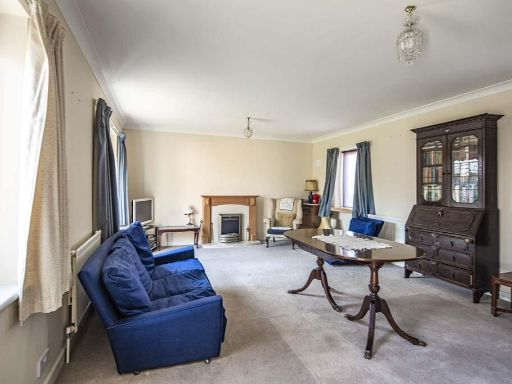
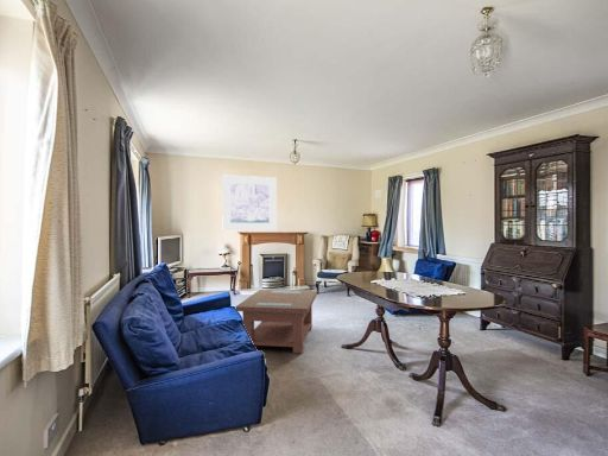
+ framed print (249, 203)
+ coffee table (280, 317)
